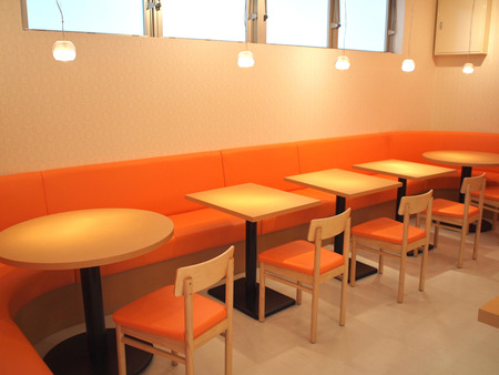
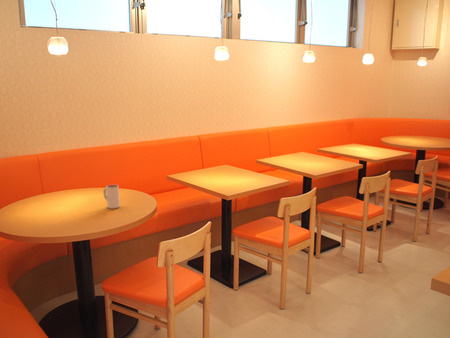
+ mug (110, 196)
